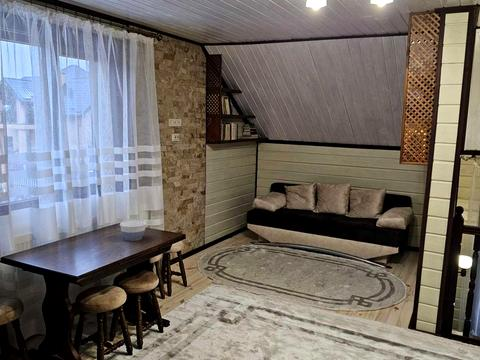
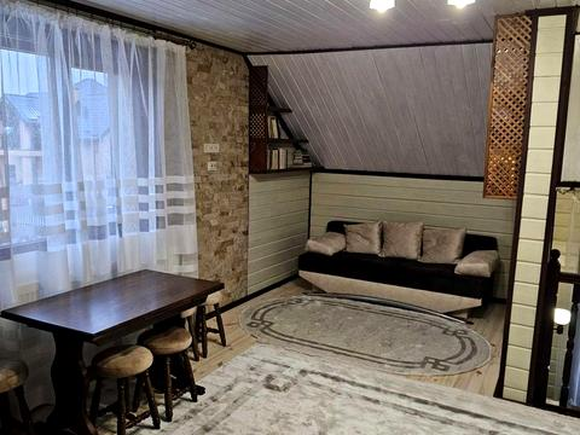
- bowl (133, 230)
